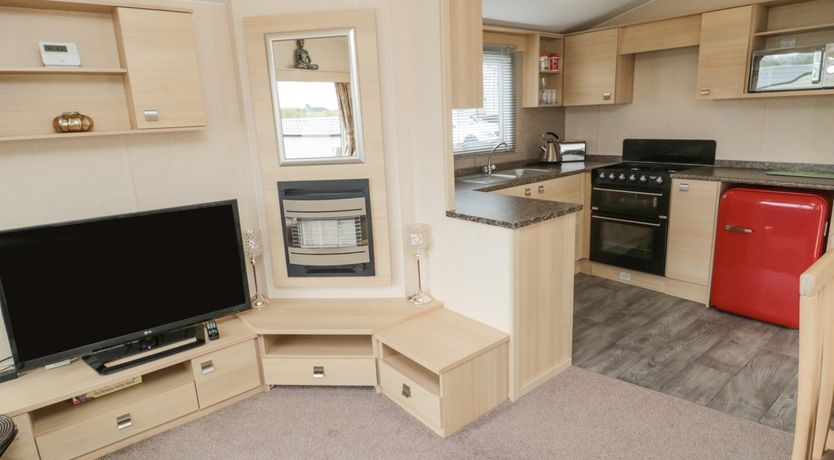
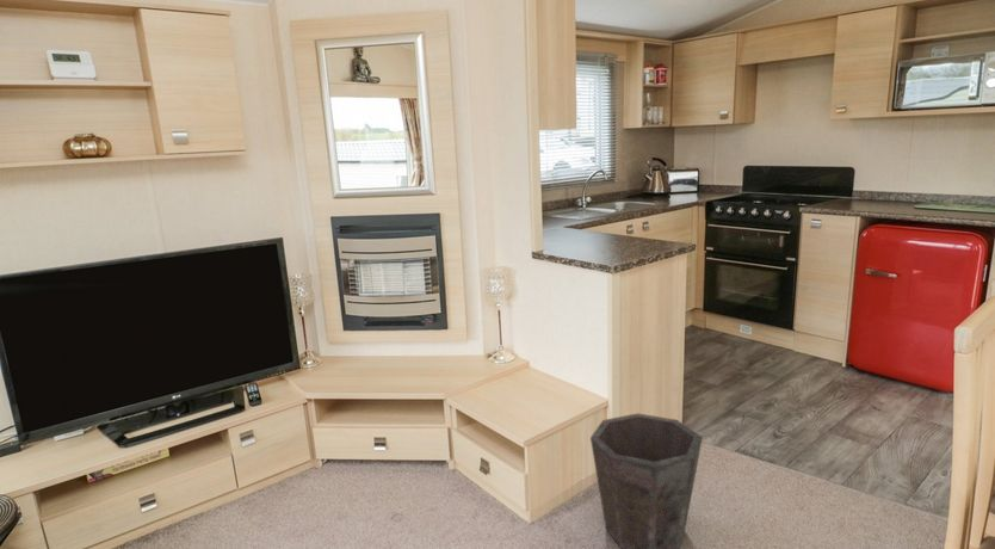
+ waste bin (645, 485)
